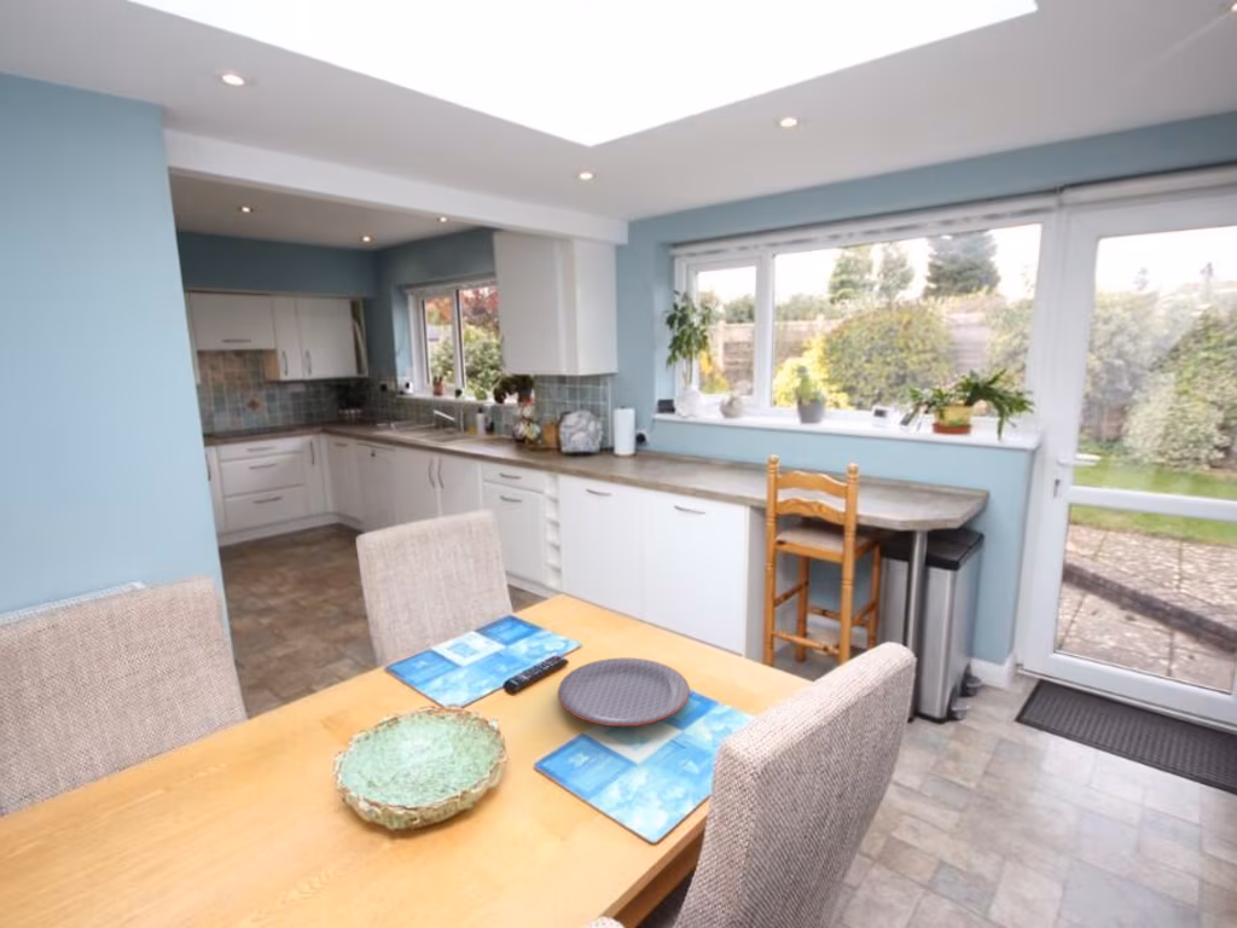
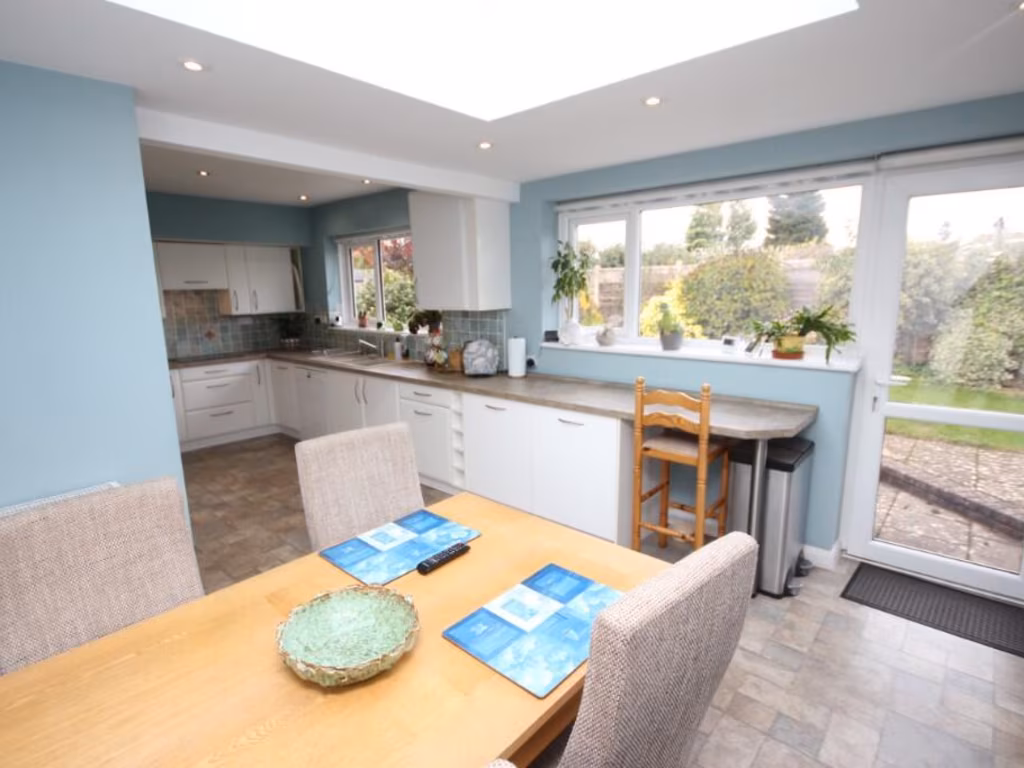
- plate (623, 692)
